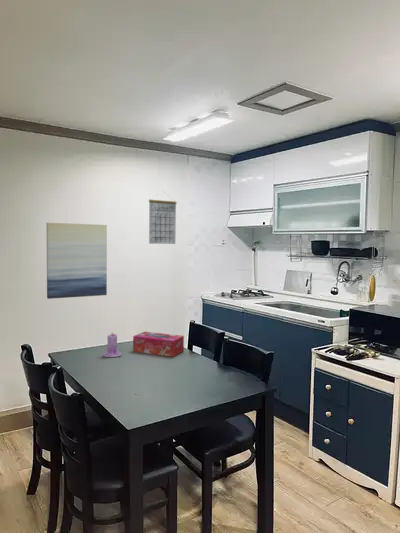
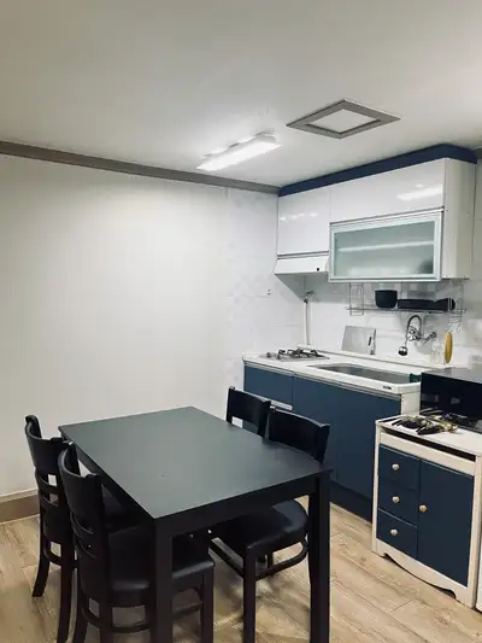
- tissue box (158, 343)
- candle (112, 343)
- calendar (162, 217)
- wall art (77, 260)
